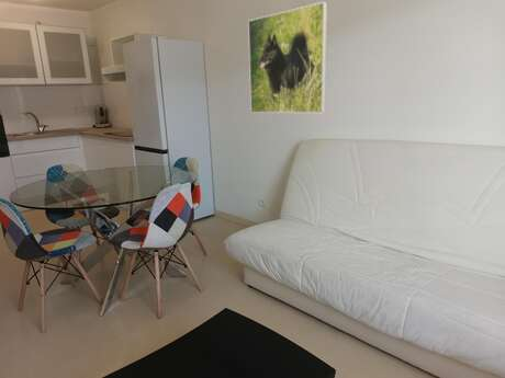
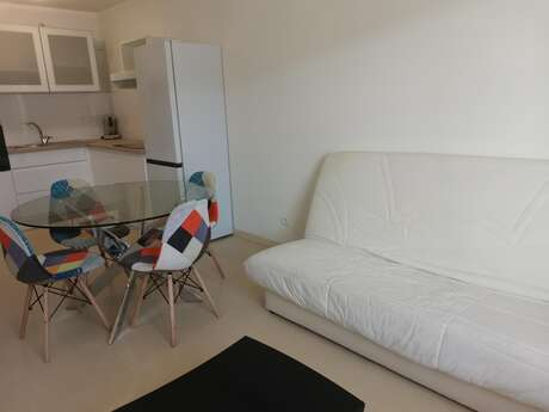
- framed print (283, 64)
